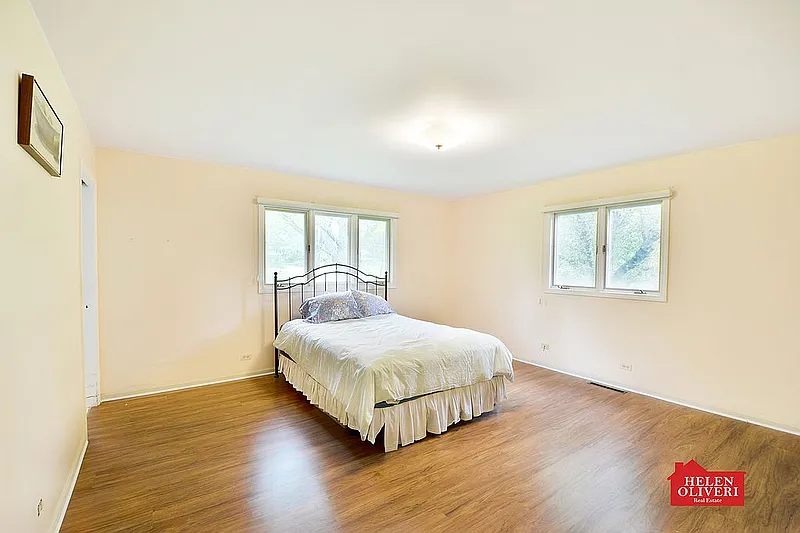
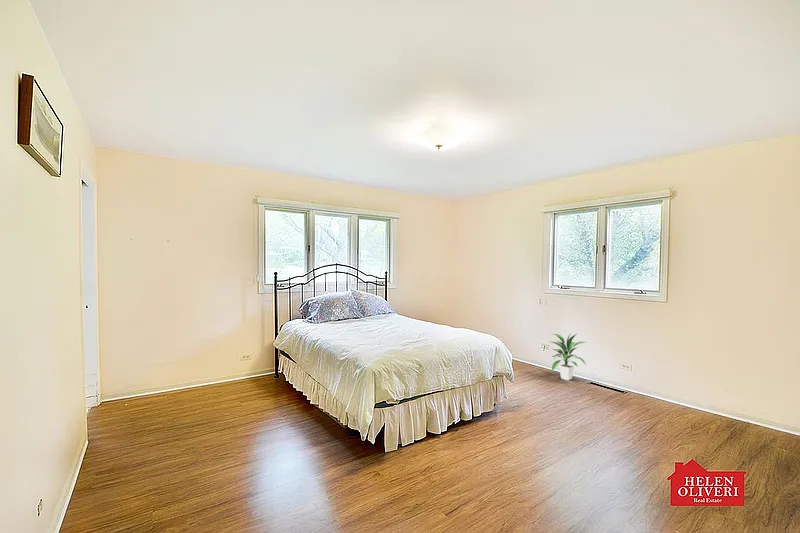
+ indoor plant (564, 354)
